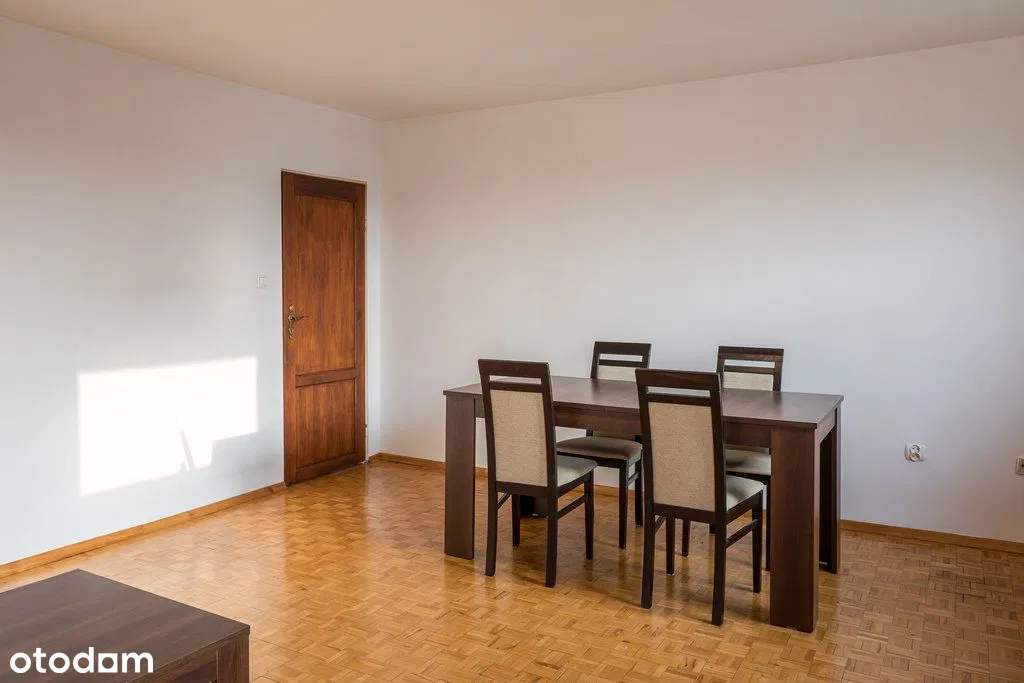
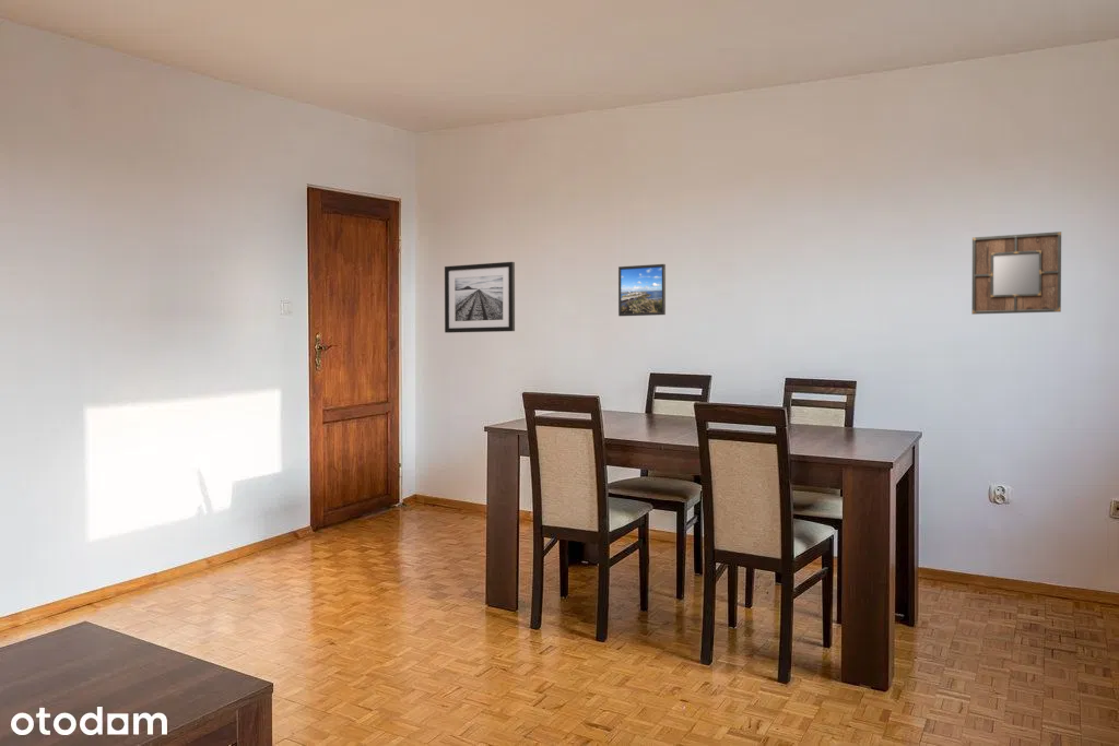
+ home mirror (1015, 273)
+ wall art (479, 298)
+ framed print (641, 289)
